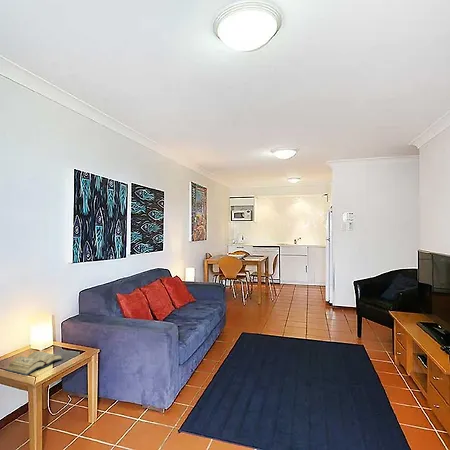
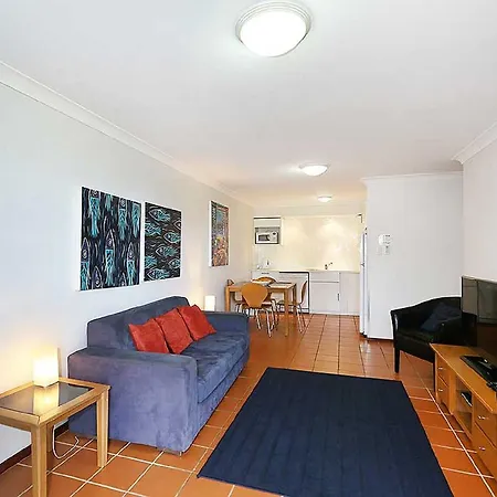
- diary (35, 360)
